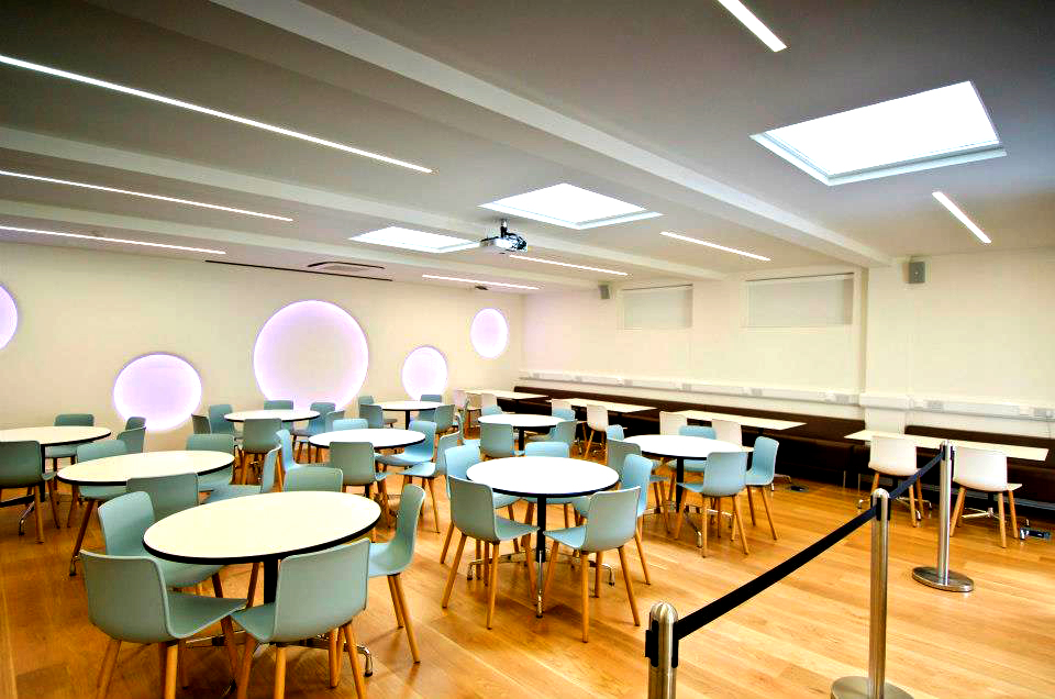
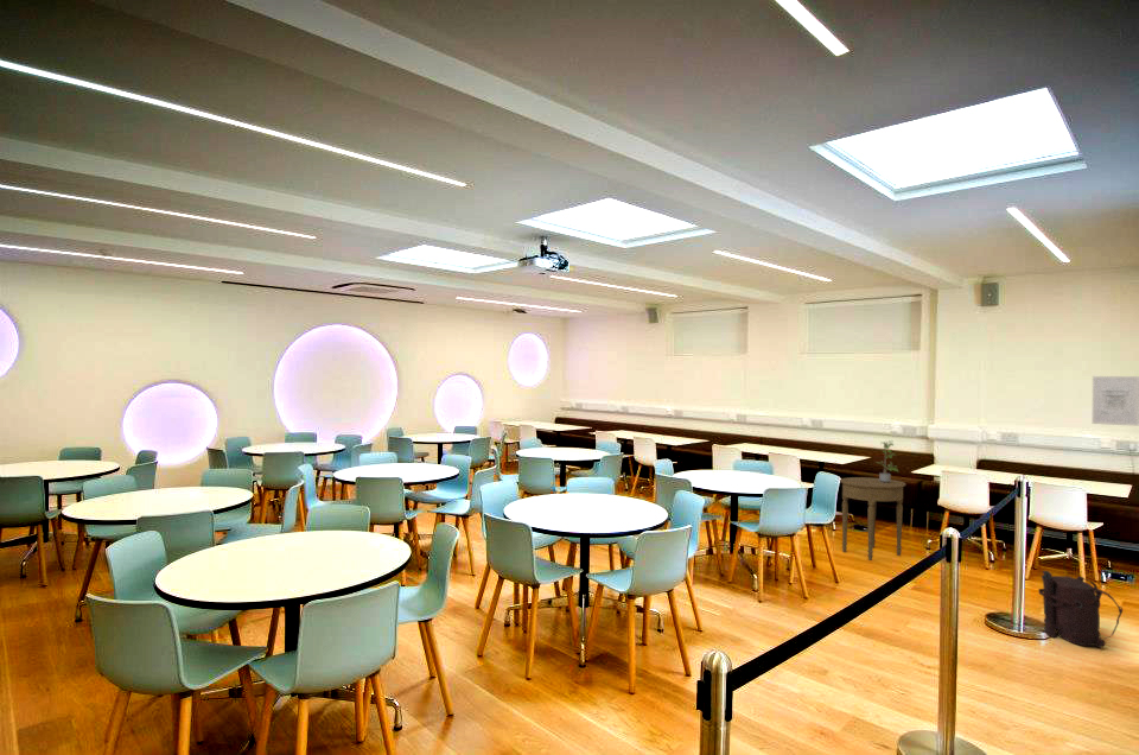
+ wall art (1115, 400)
+ potted plant (889, 457)
+ backpack (1074, 607)
+ side table (871, 518)
